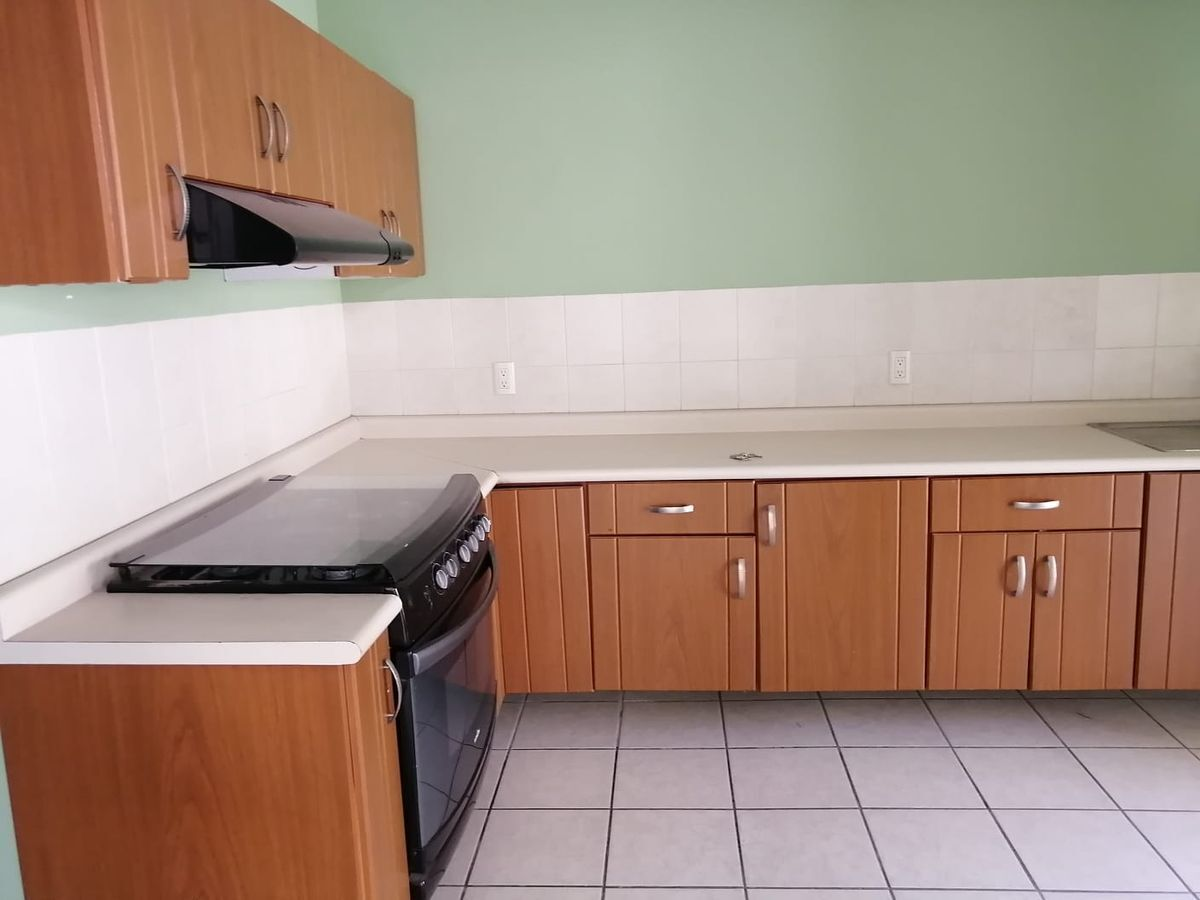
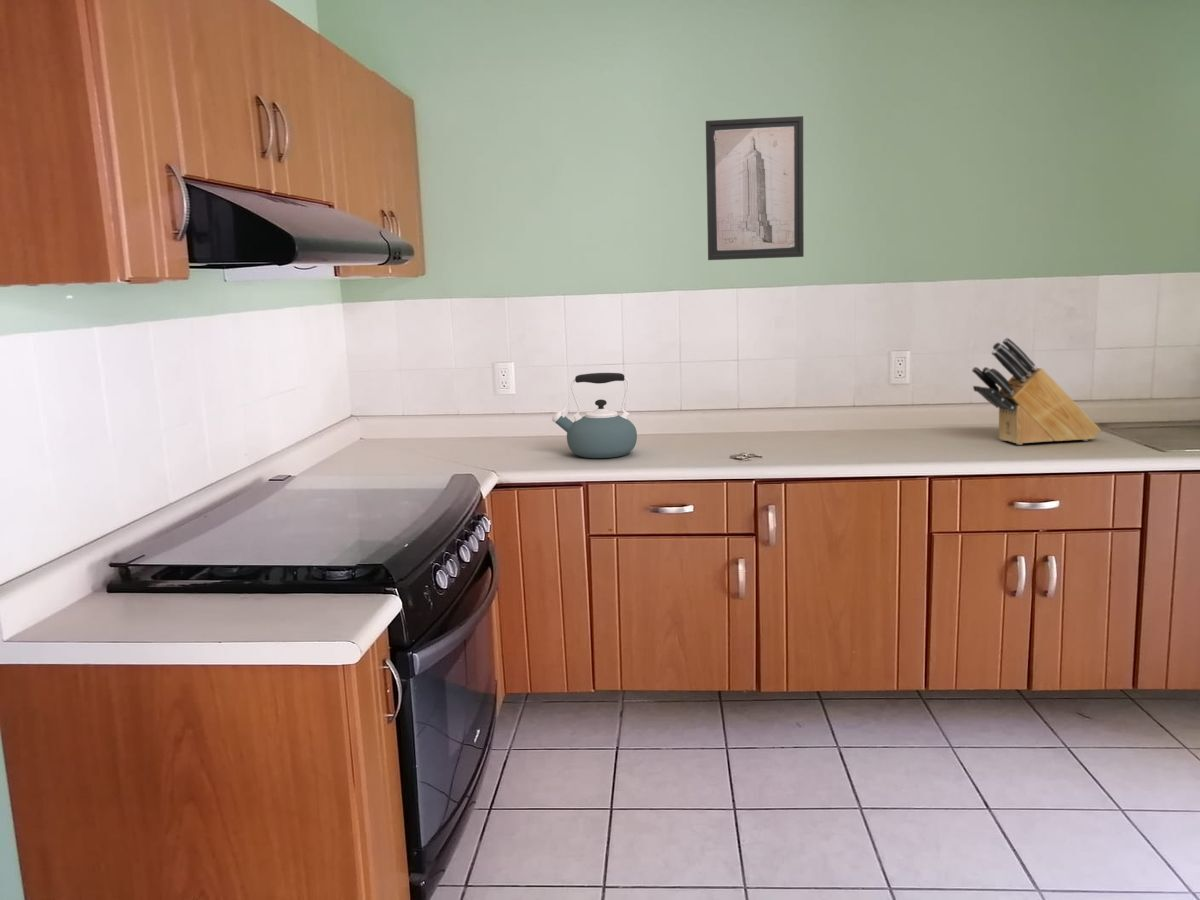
+ kettle (594, 413)
+ wall art (754, 189)
+ knife block (1035, 388)
